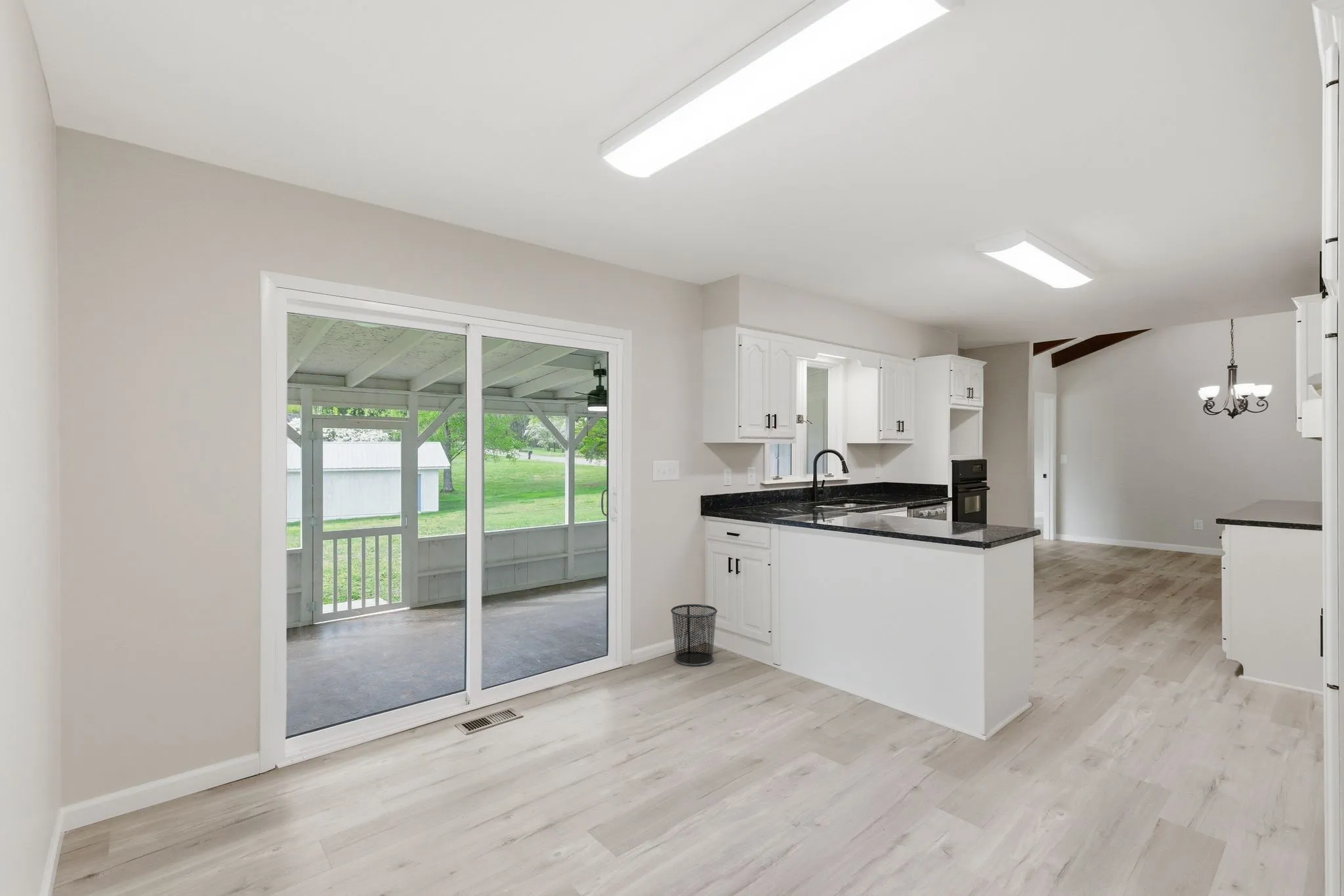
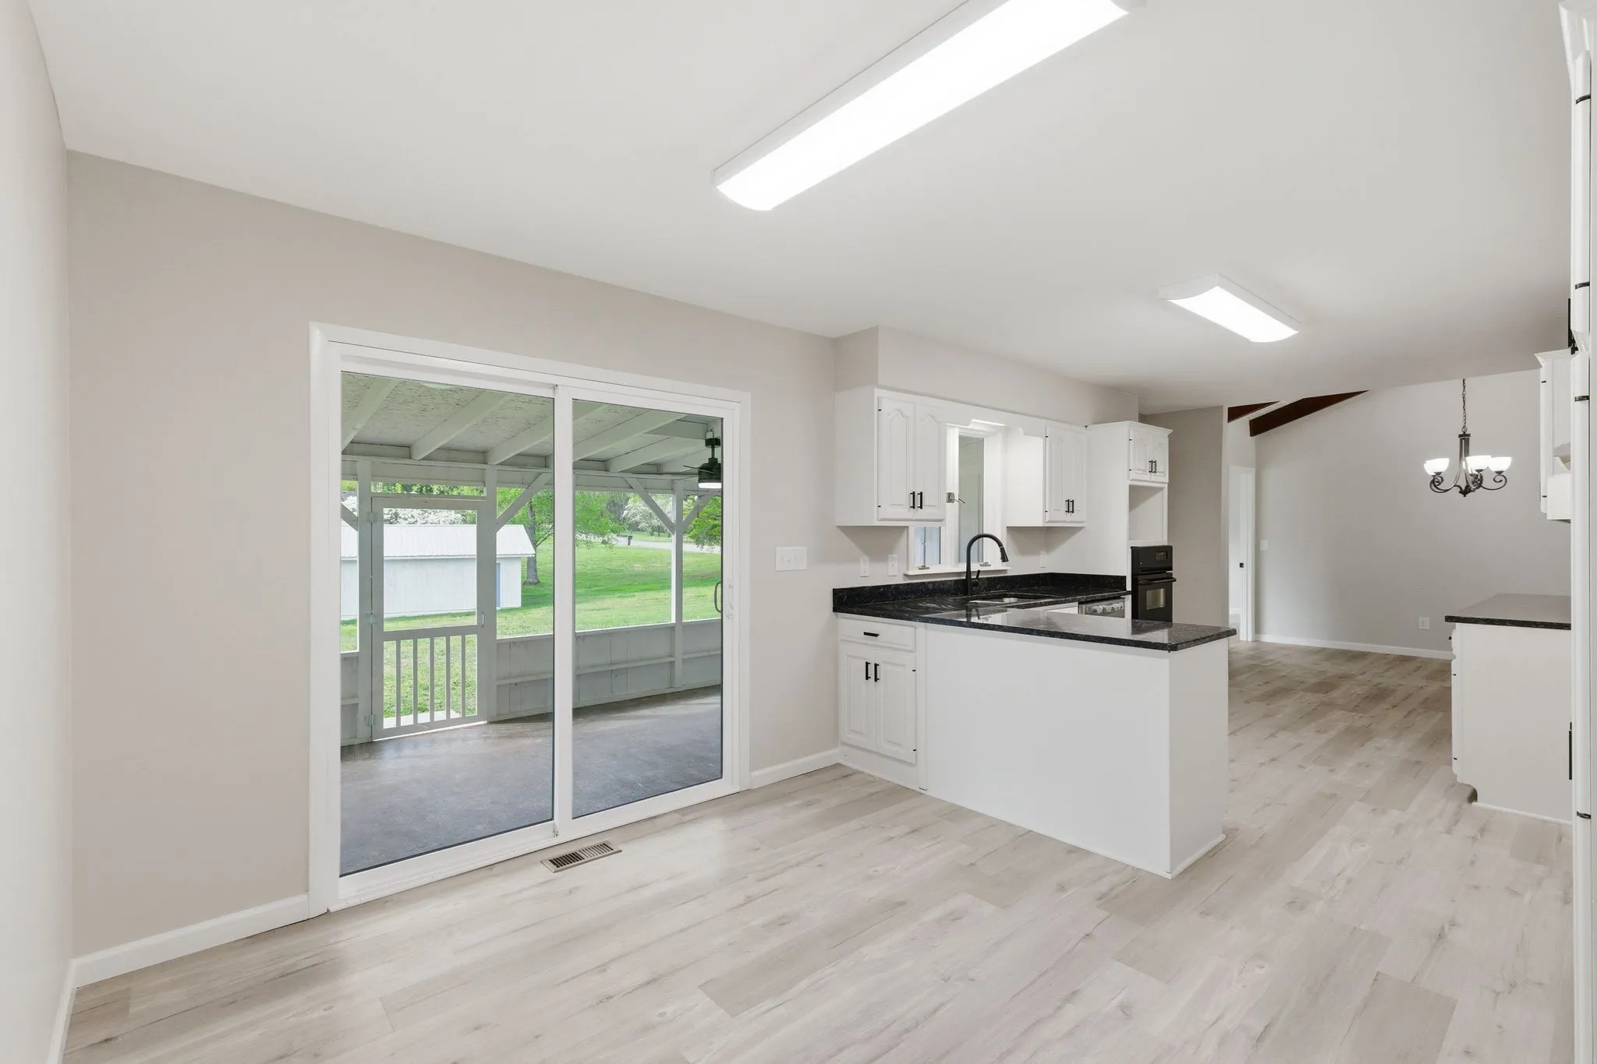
- waste bin (694, 634)
